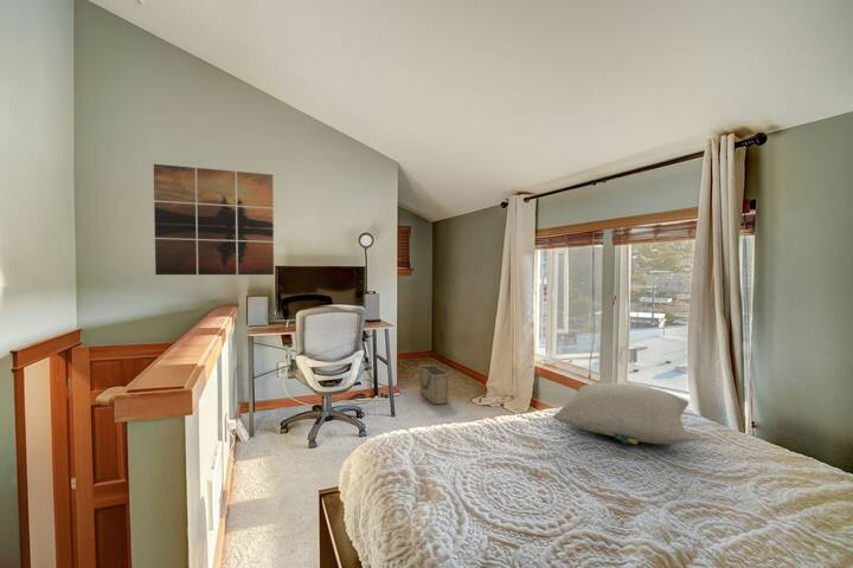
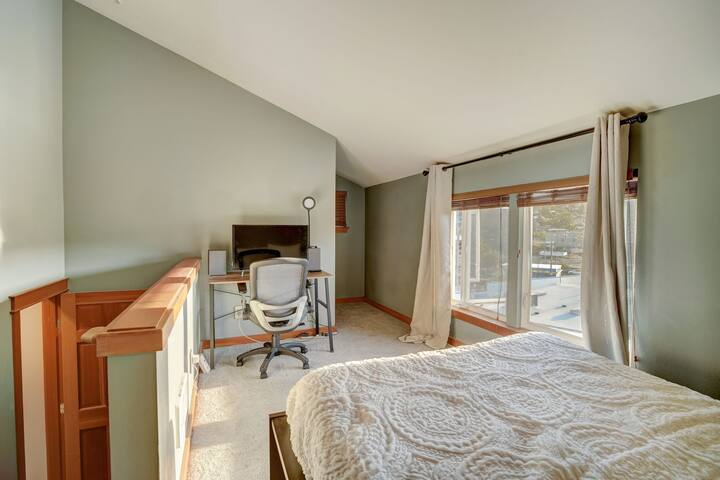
- basket (432, 382)
- pillow (623, 408)
- wall art (217, 222)
